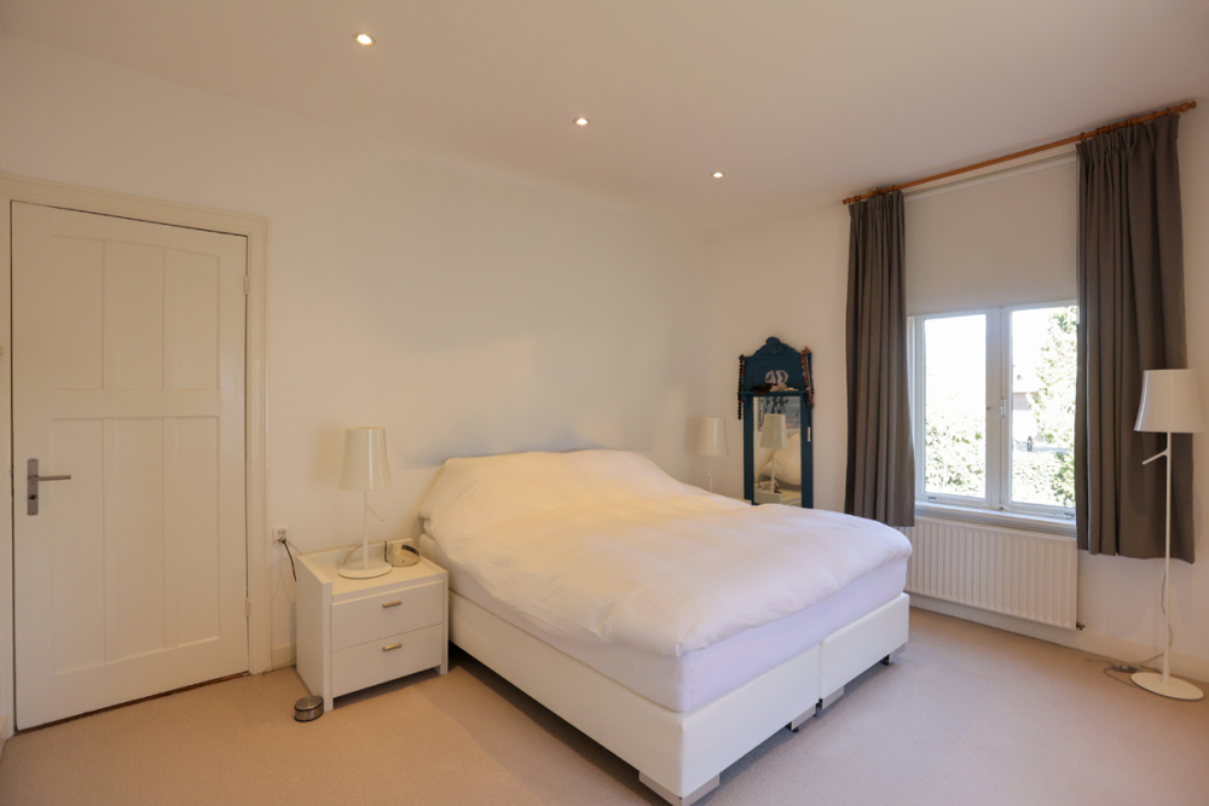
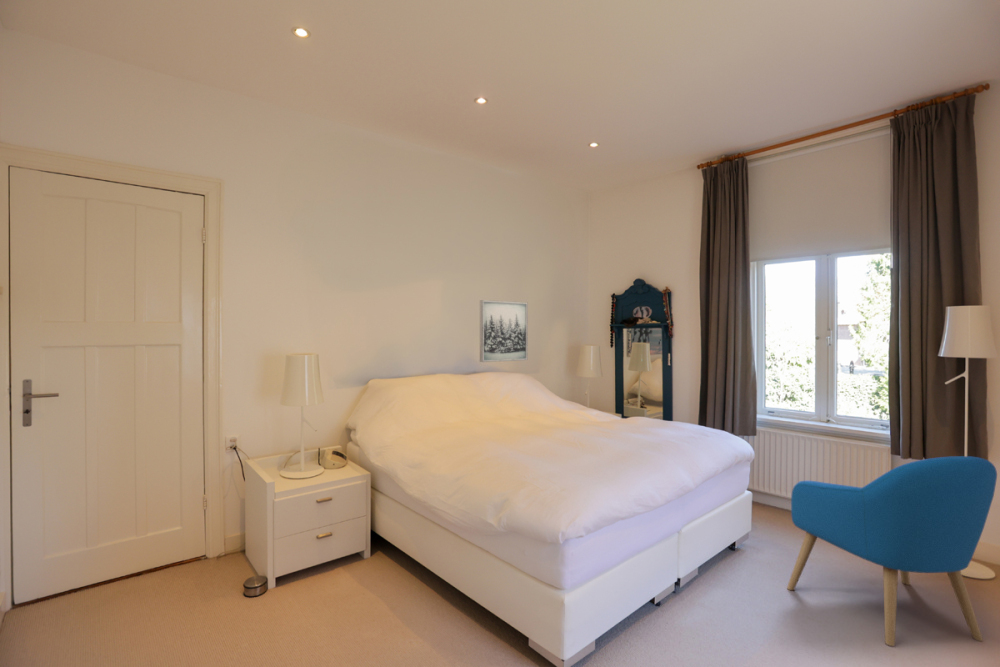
+ wall art (504, 331)
+ armchair (895, 528)
